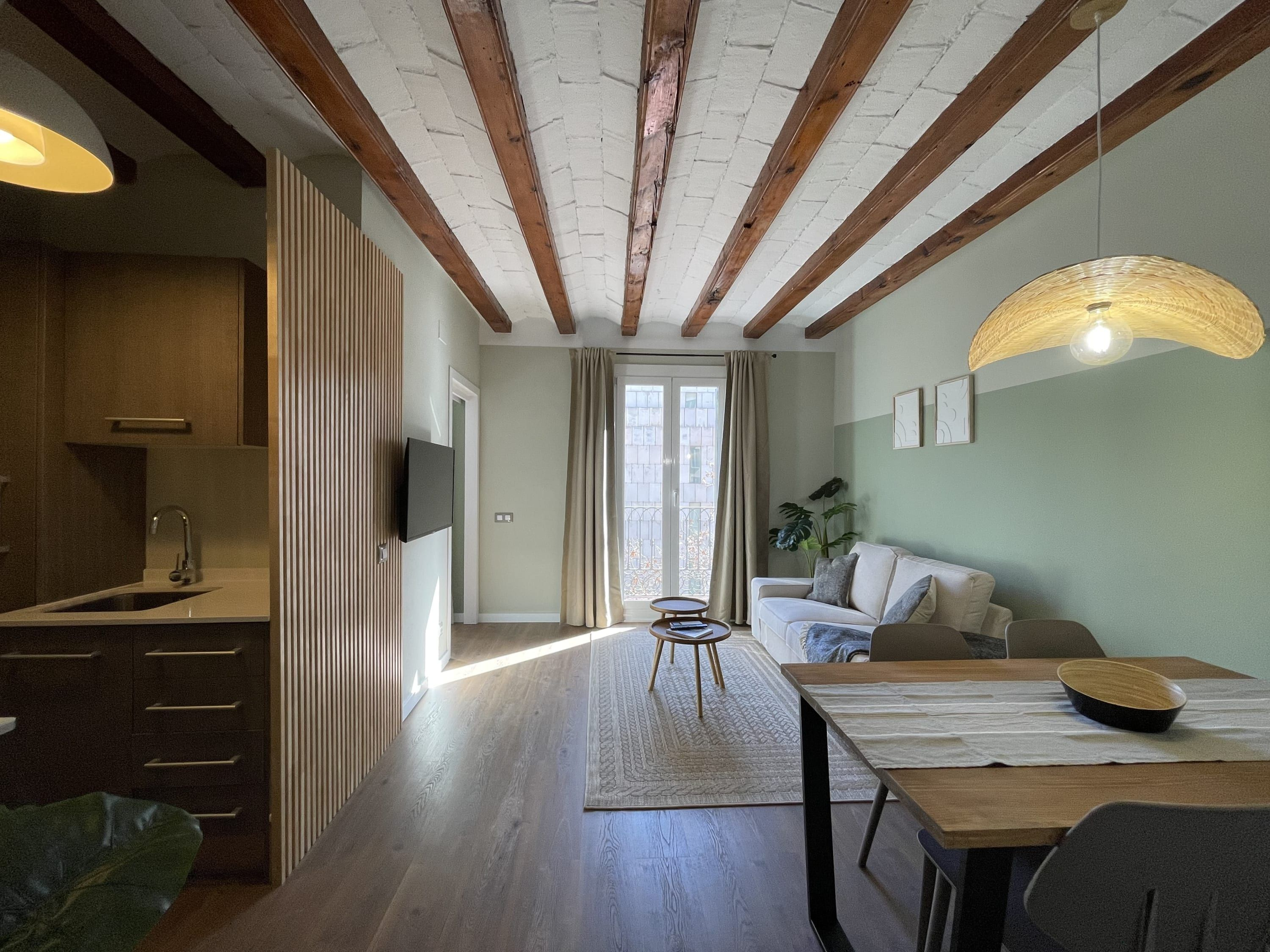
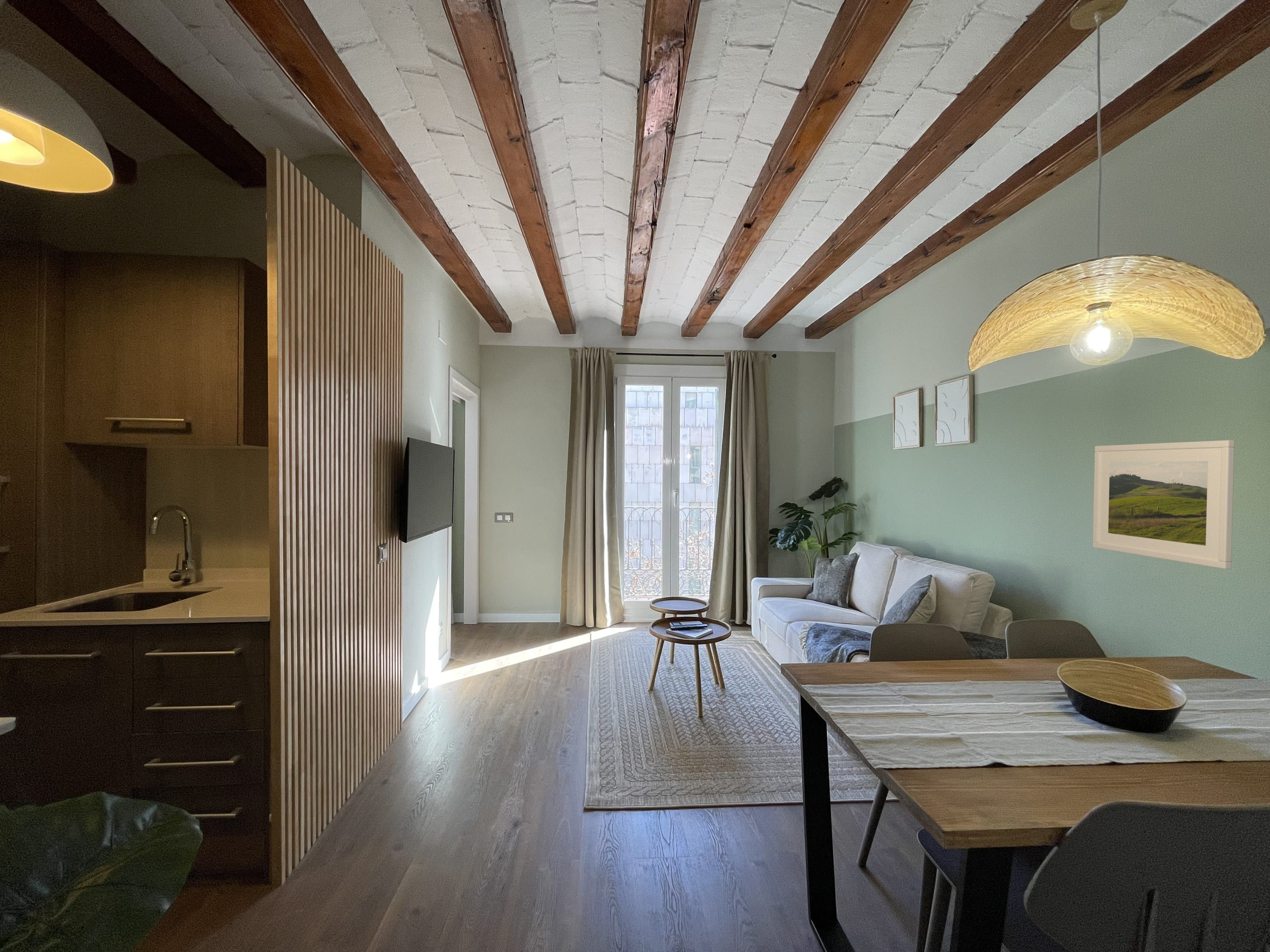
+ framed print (1155, 500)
